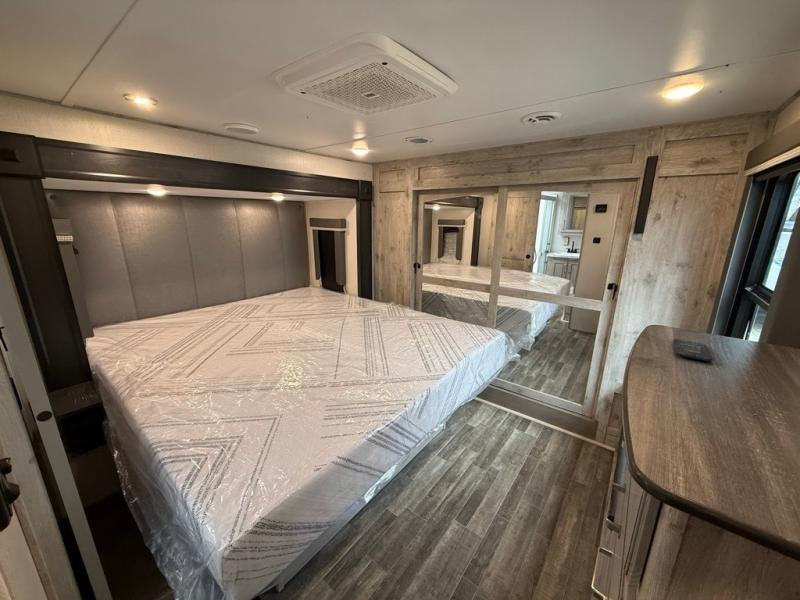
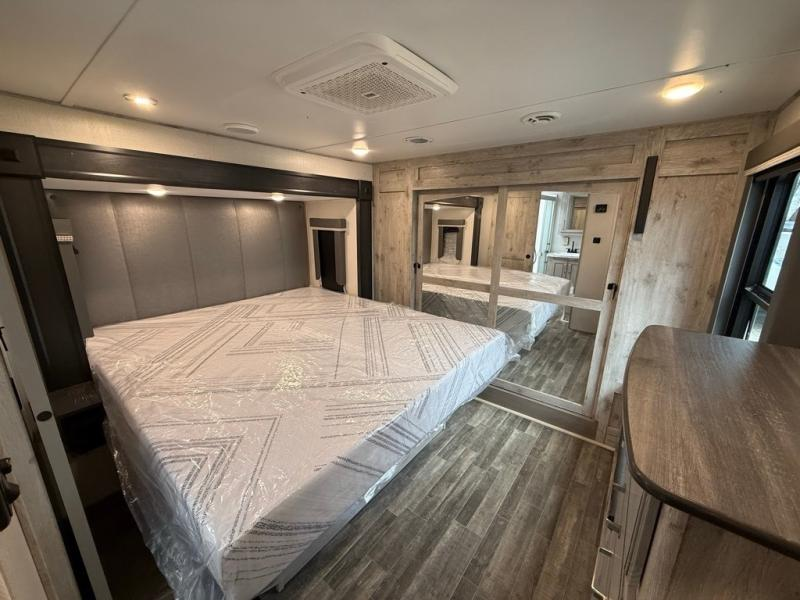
- smartphone (691, 349)
